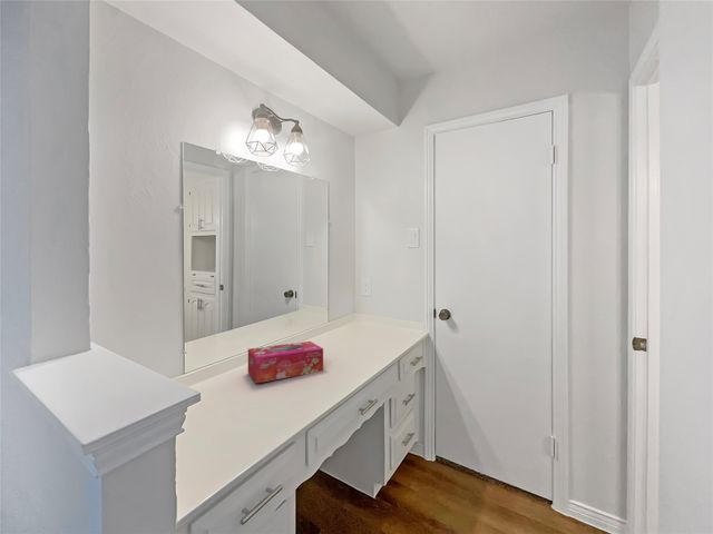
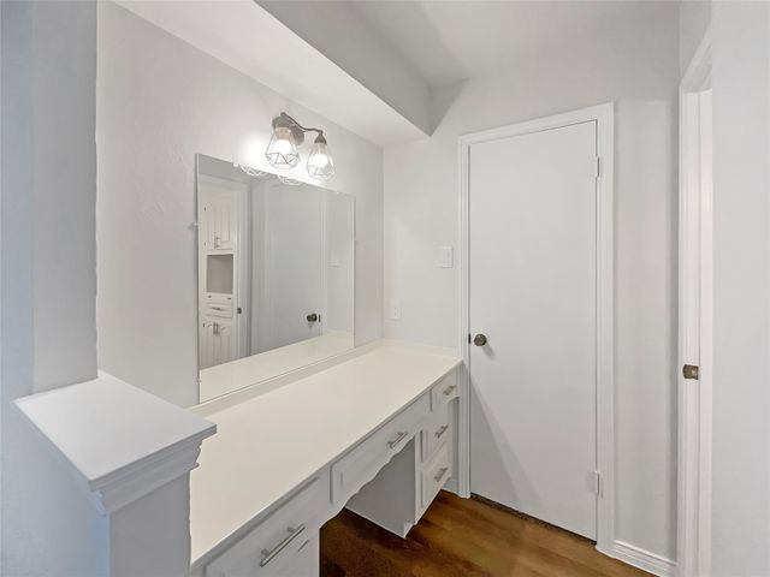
- tissue box (285, 359)
